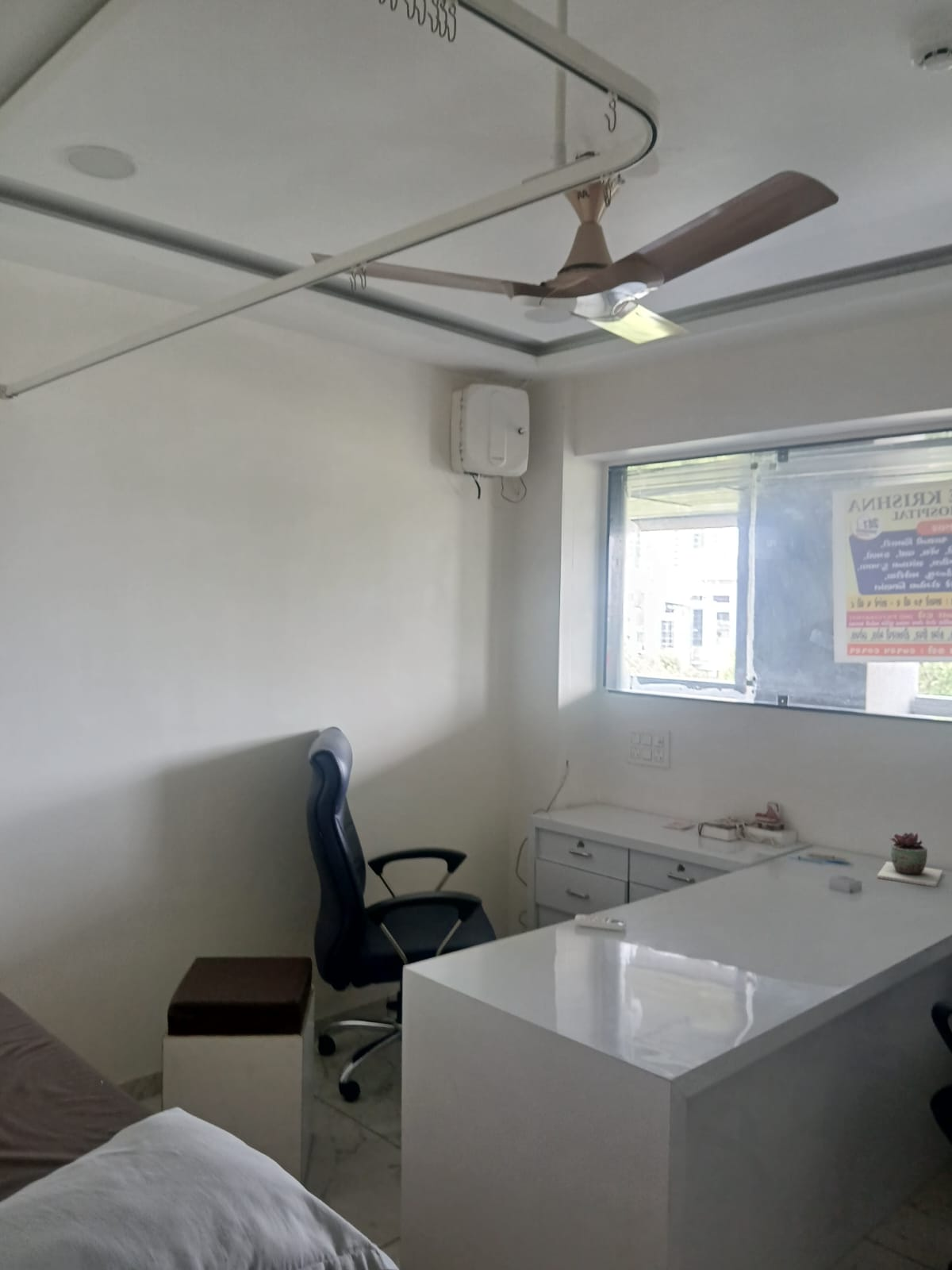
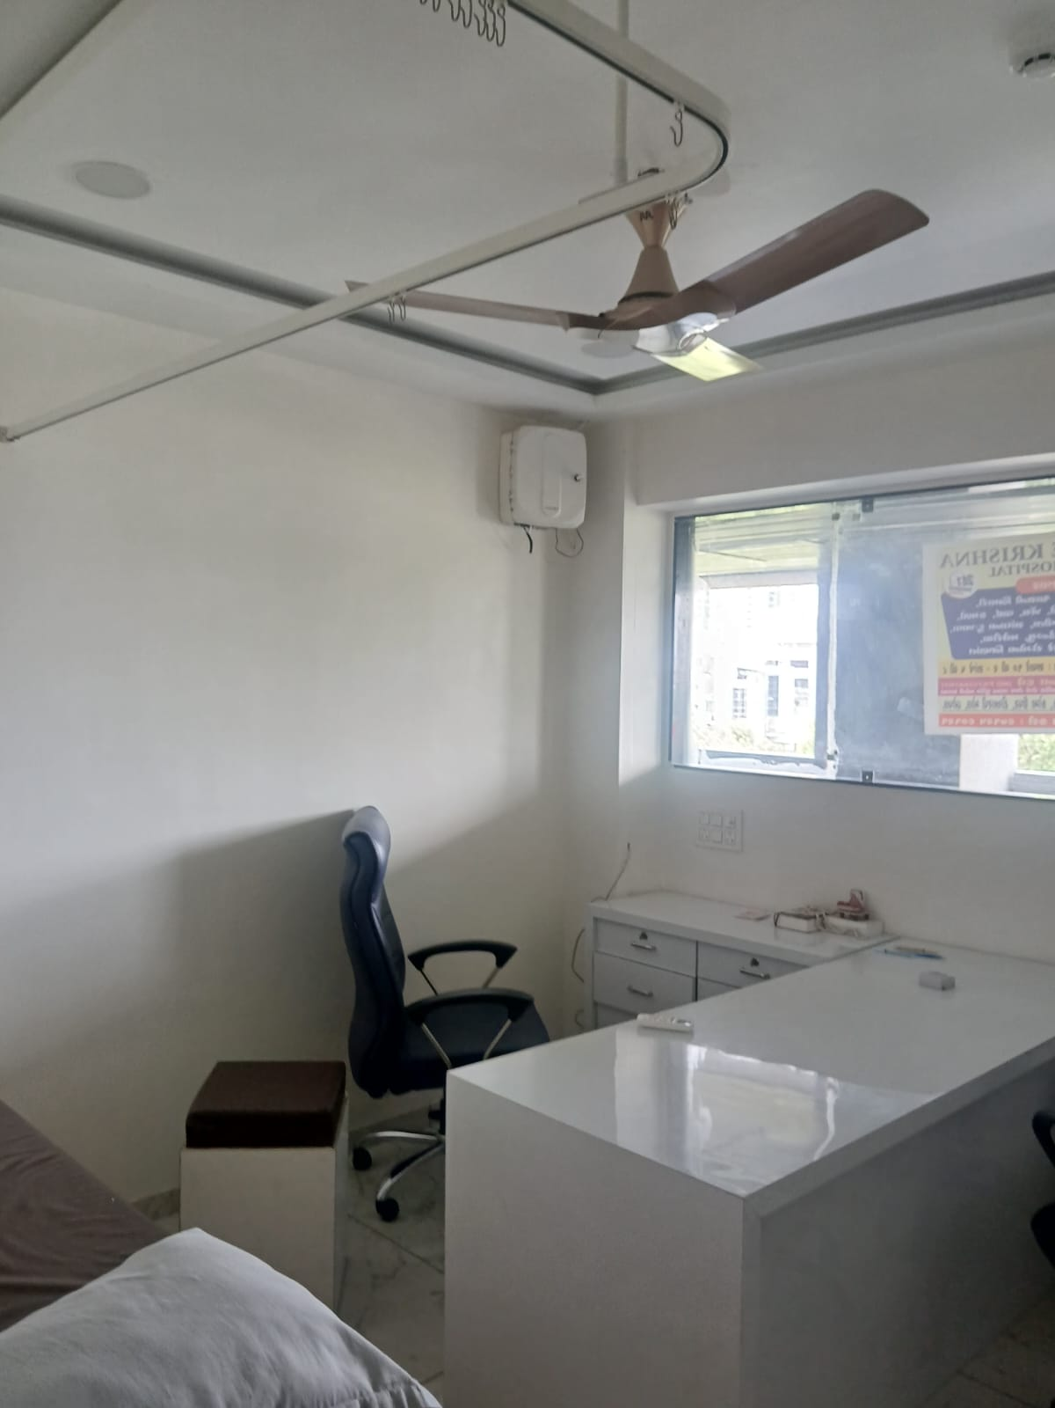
- succulent plant (911, 853)
